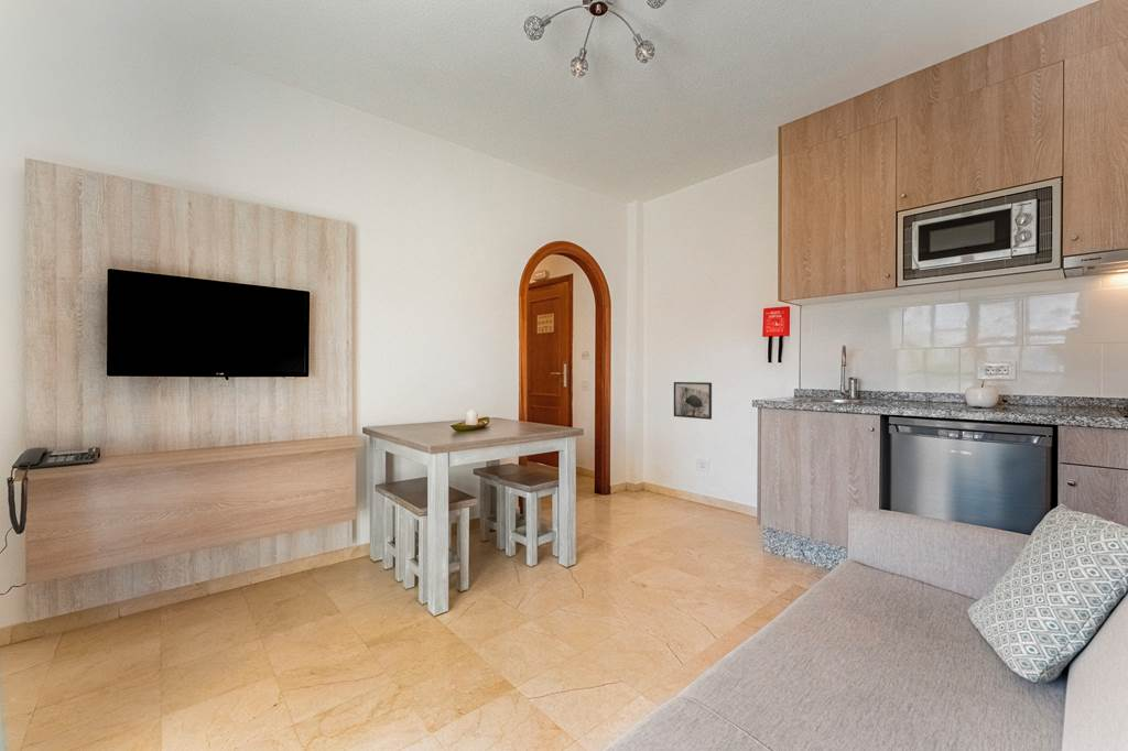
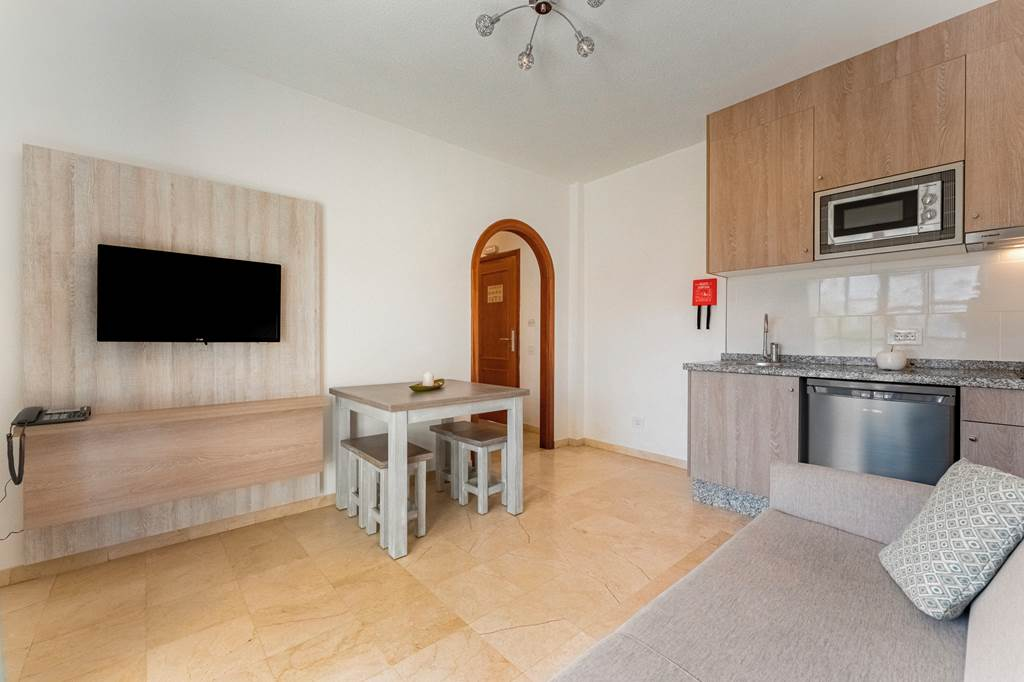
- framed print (692, 400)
